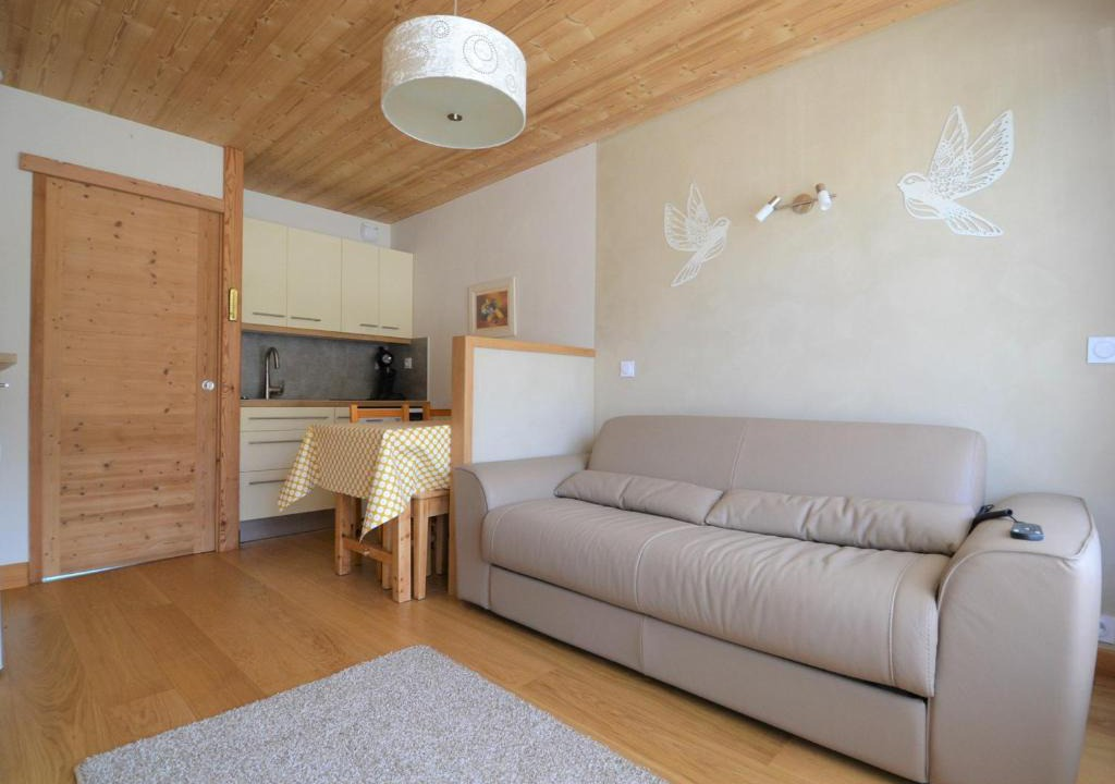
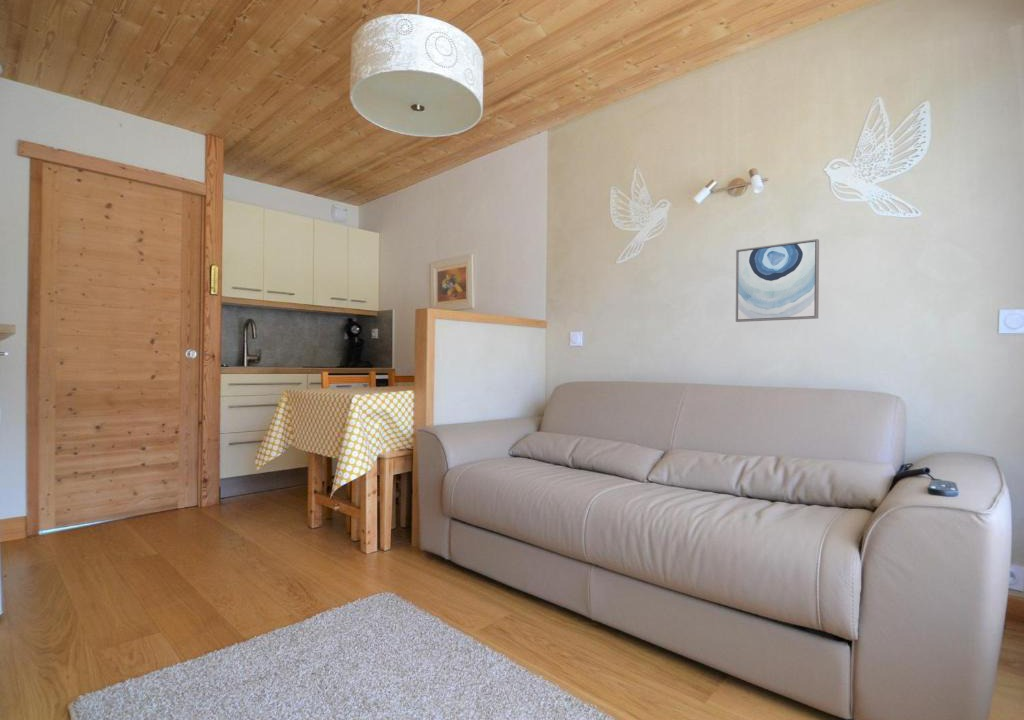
+ wall art (775, 282)
